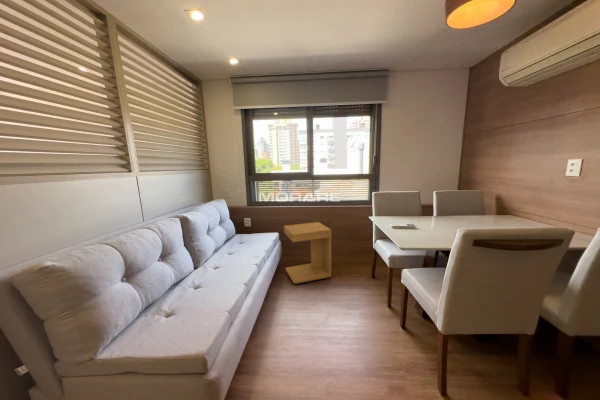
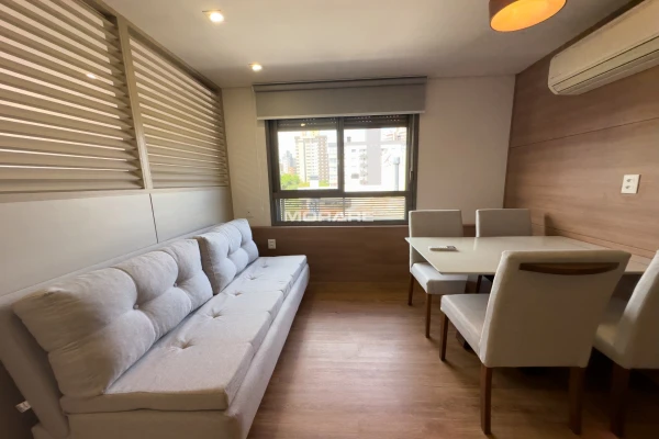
- side table (311, 251)
